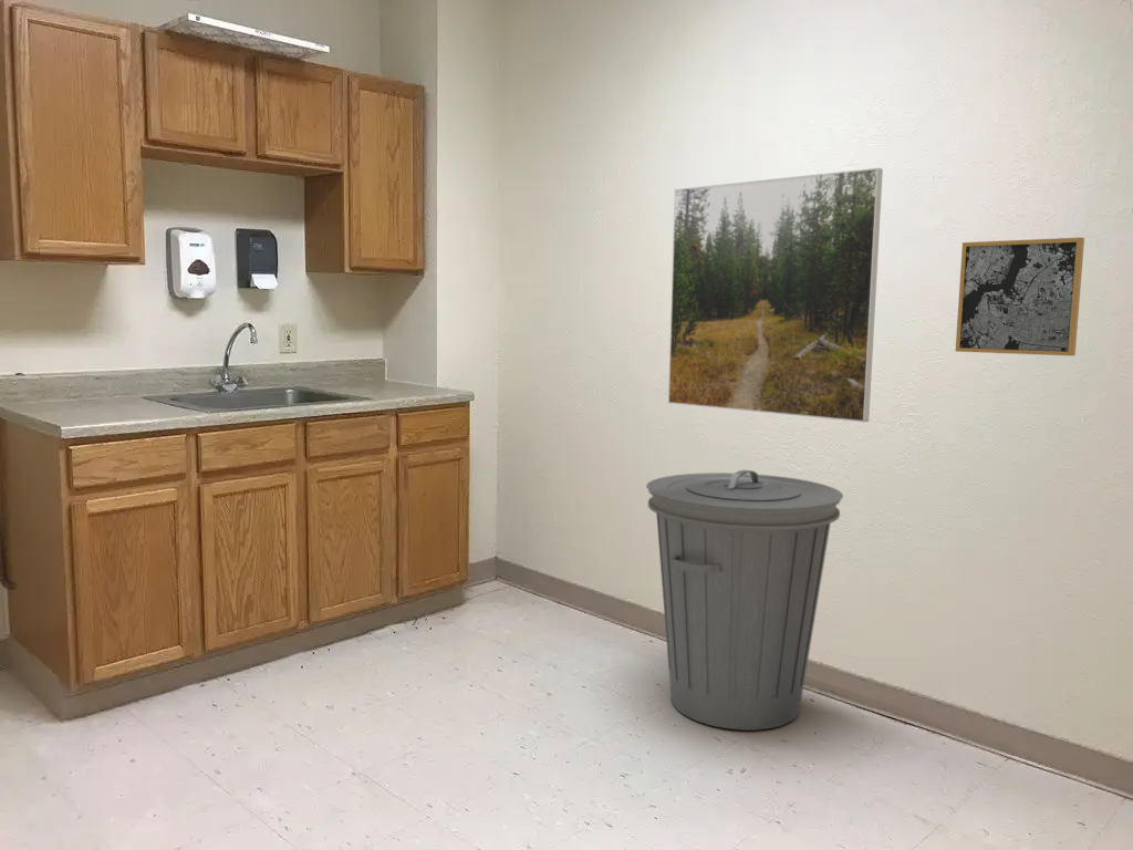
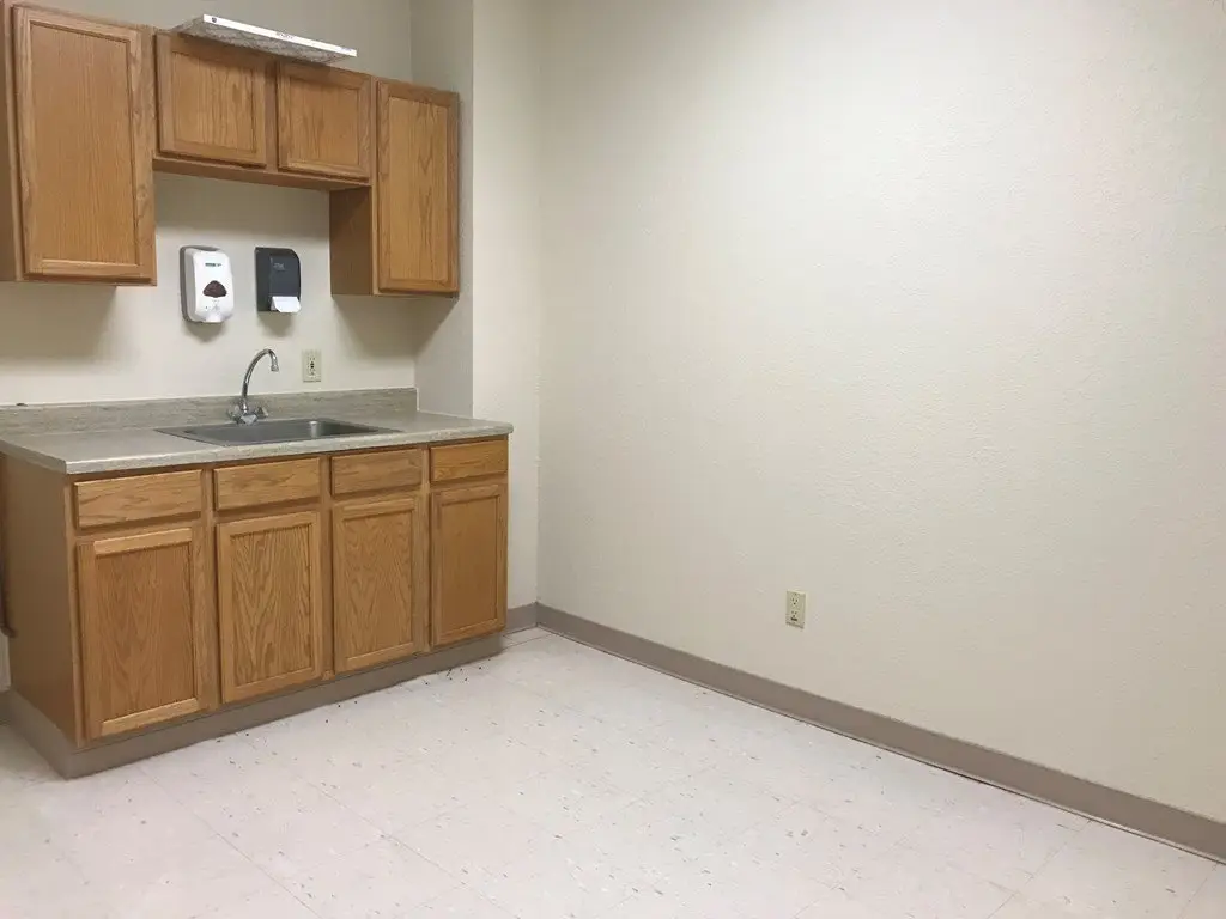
- trash can (738, 588)
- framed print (765, 297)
- wall art (1017, 297)
